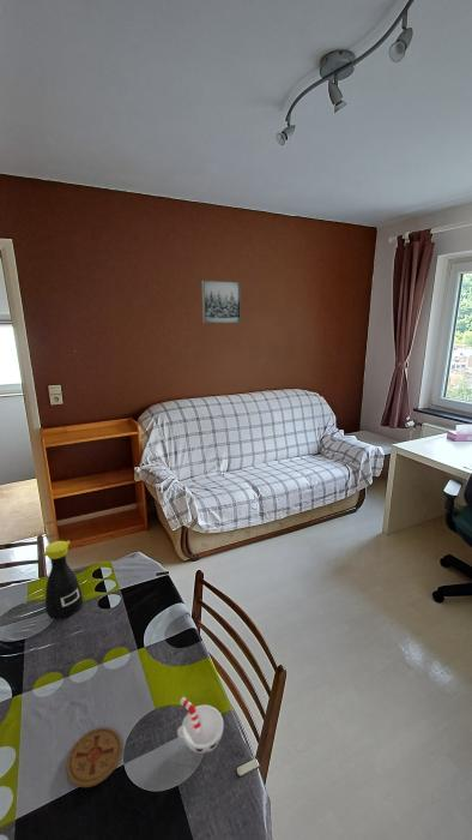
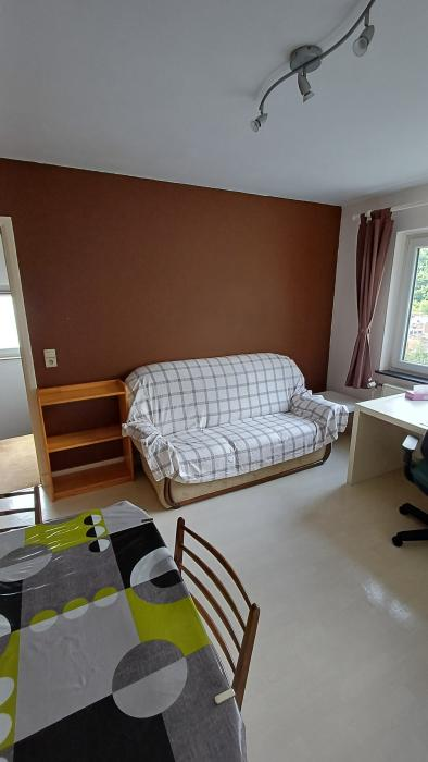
- cup (200, 726)
- wall art (222, 302)
- coaster (95, 755)
- bottle (60, 577)
